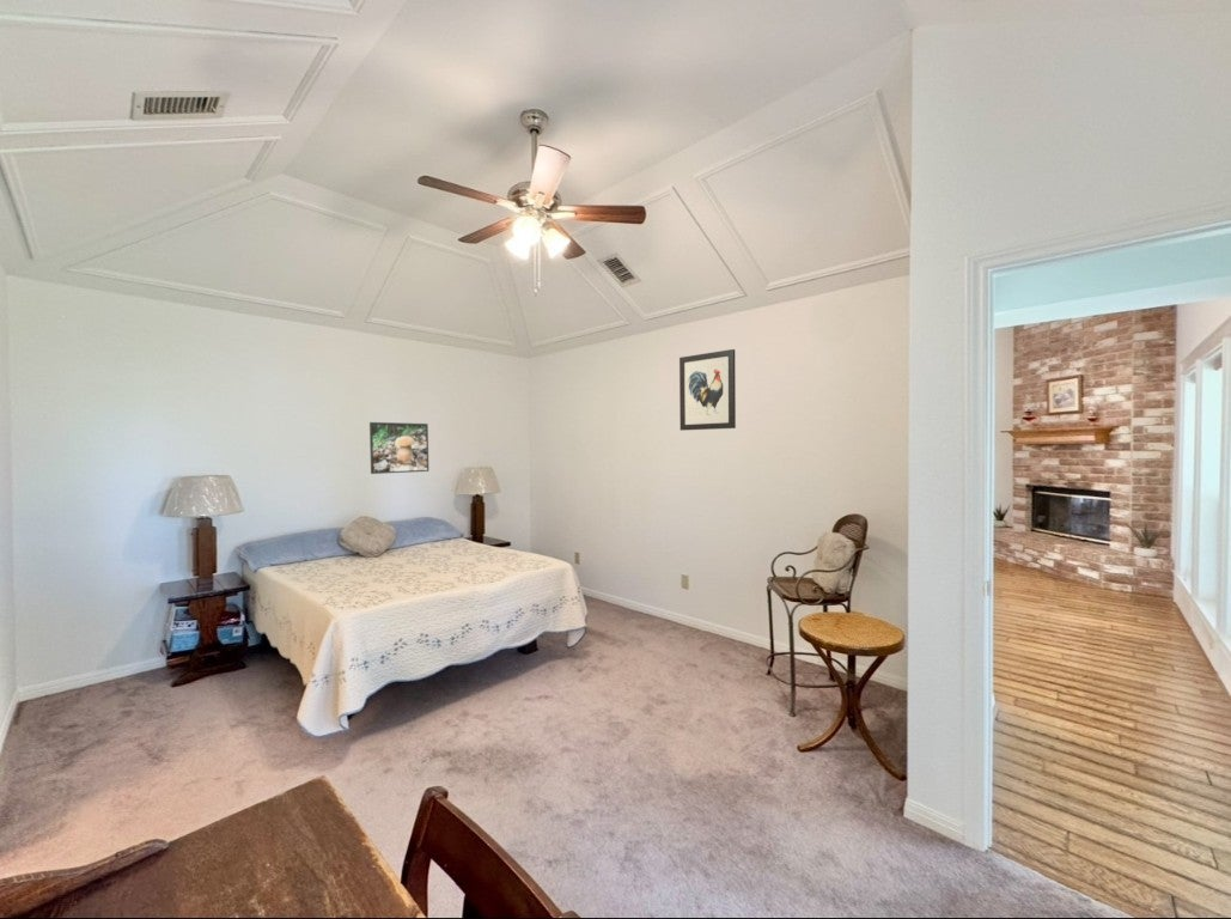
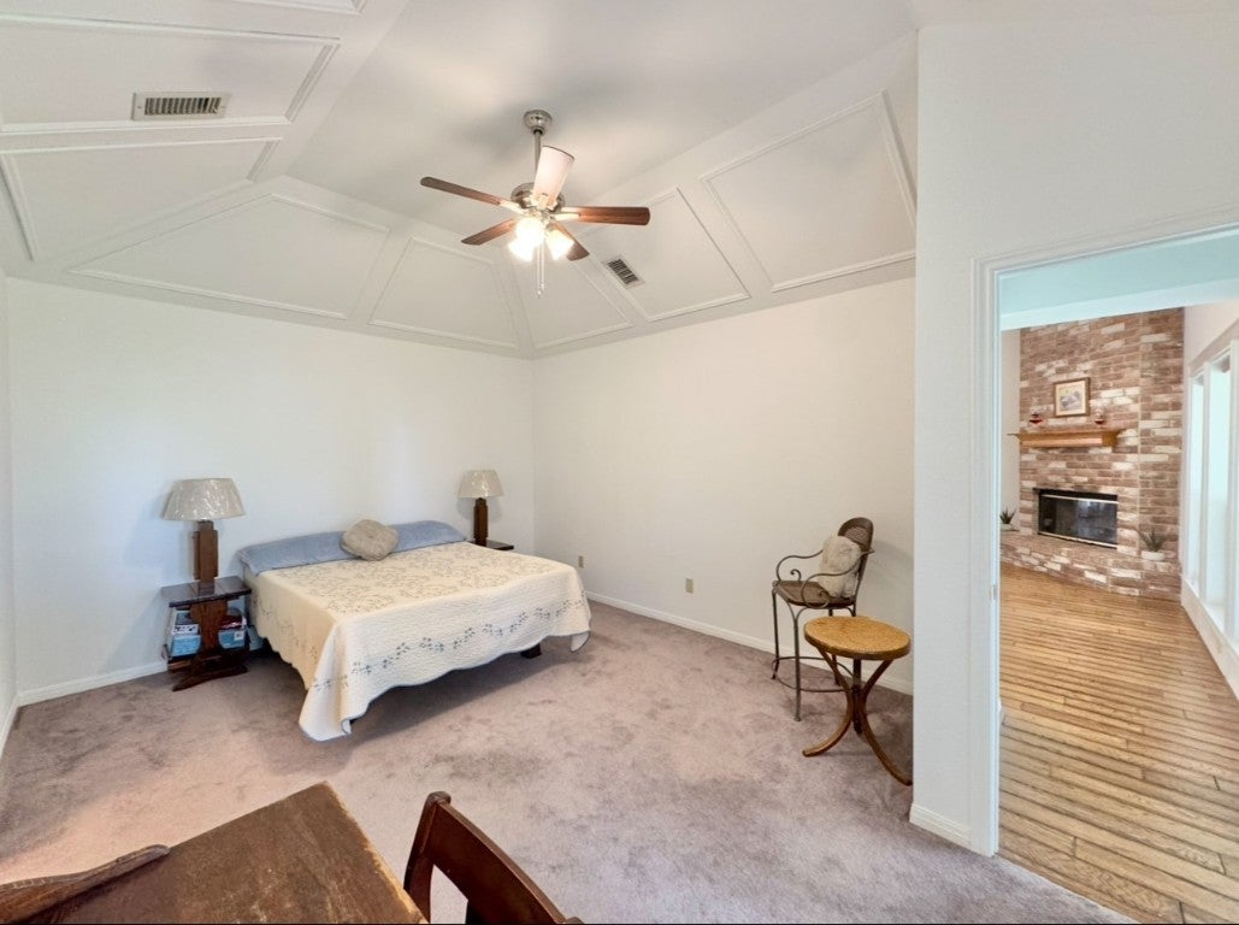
- wall art (706, 391)
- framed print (400, 448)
